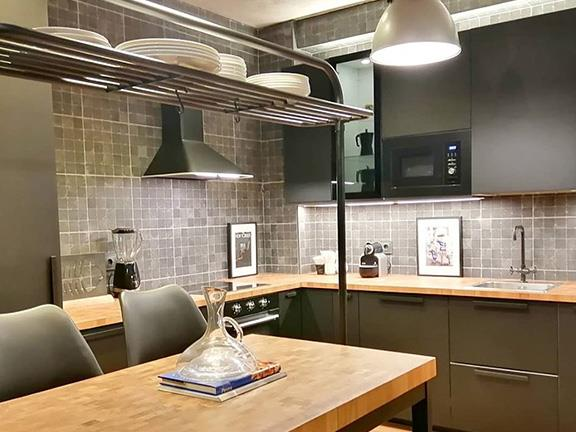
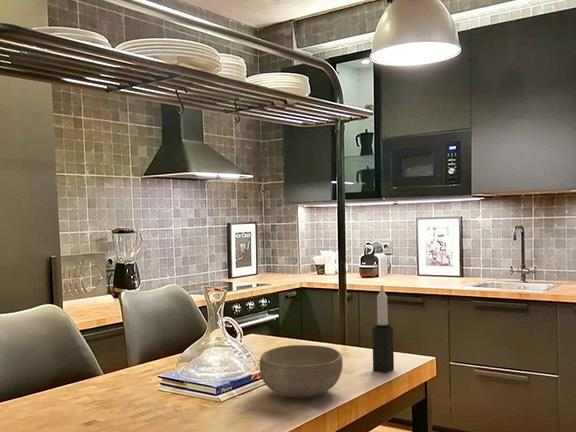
+ bowl (301, 373)
+ candle (382, 327)
